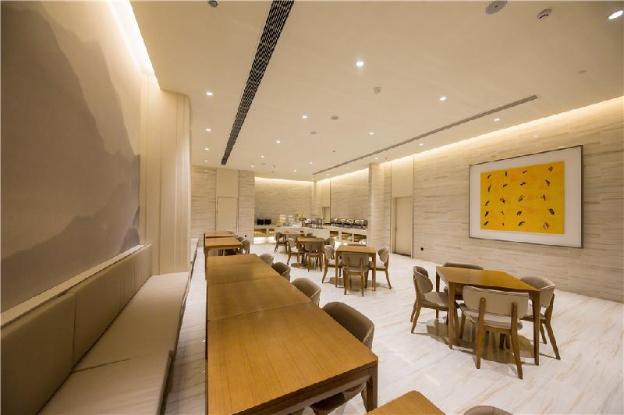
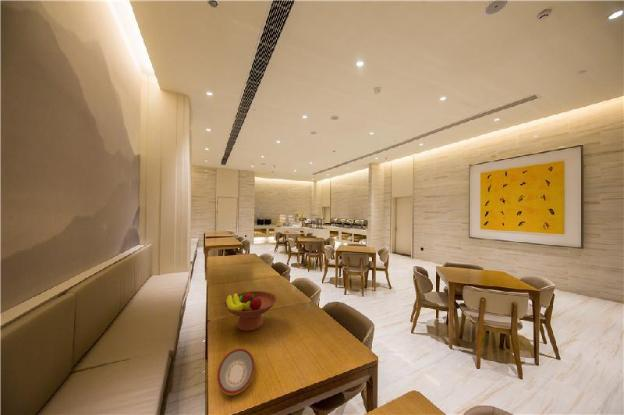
+ fruit bowl (250, 307)
+ plate (236, 371)
